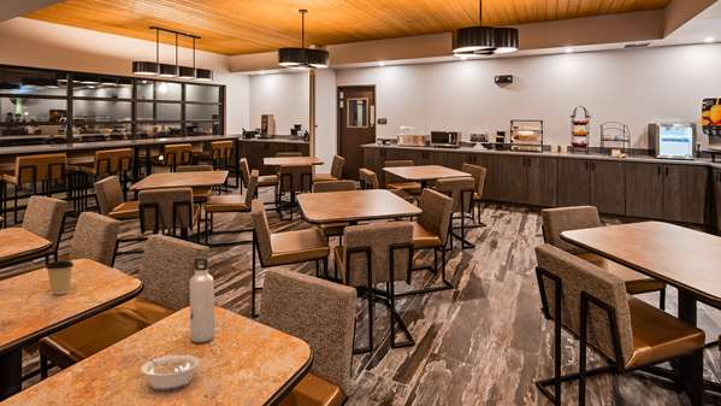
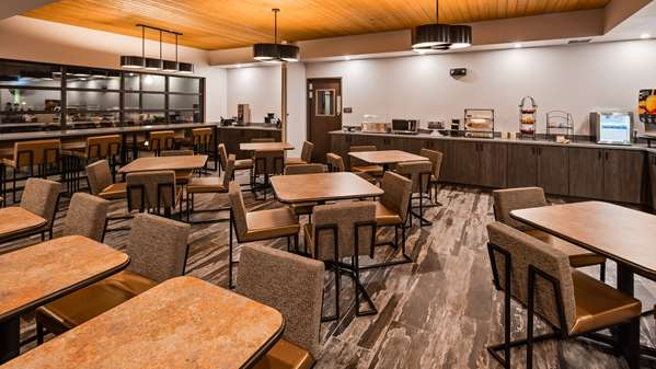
- water bottle (201, 298)
- coffee cup (60, 276)
- legume (169, 371)
